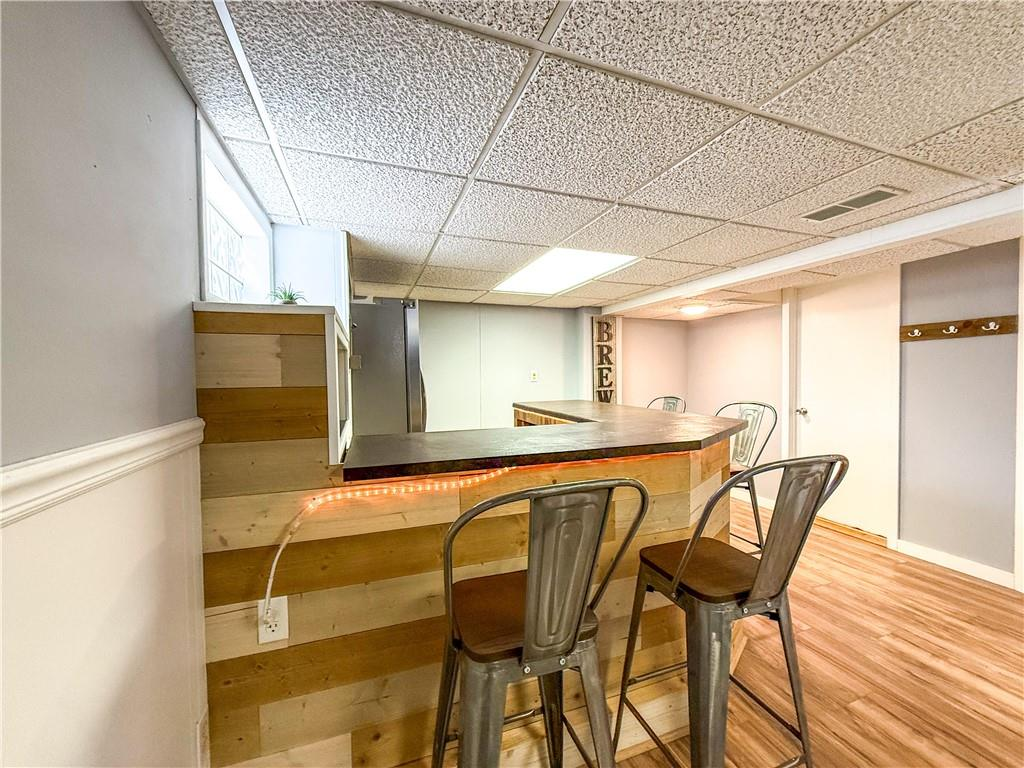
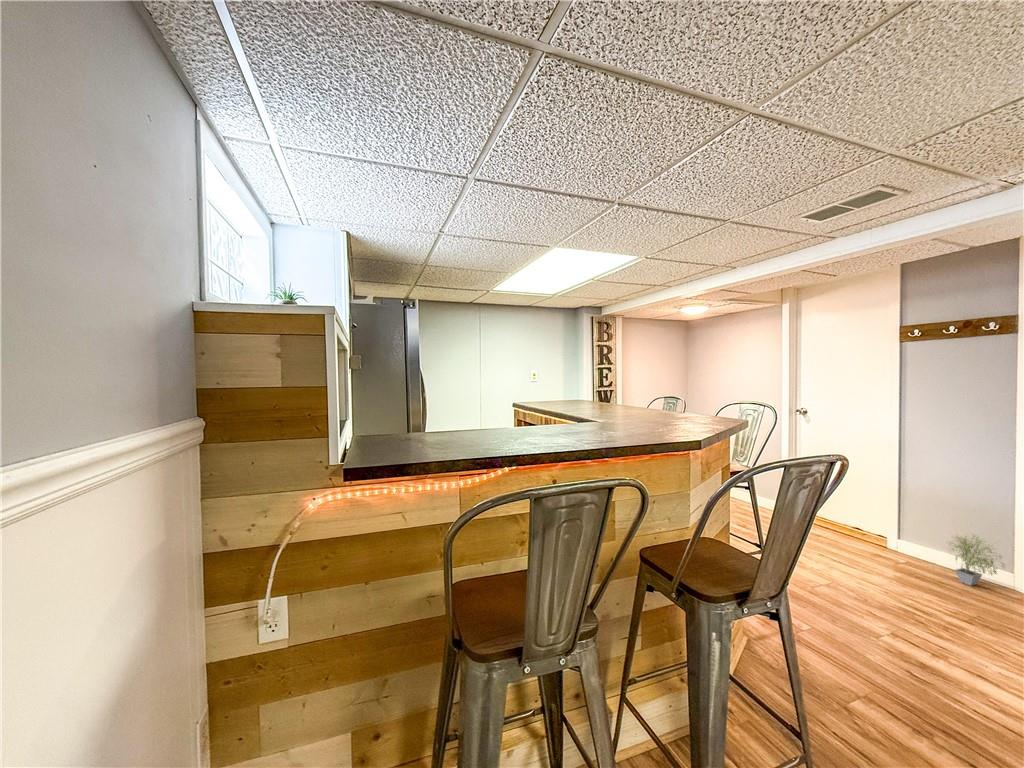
+ potted plant (974, 557)
